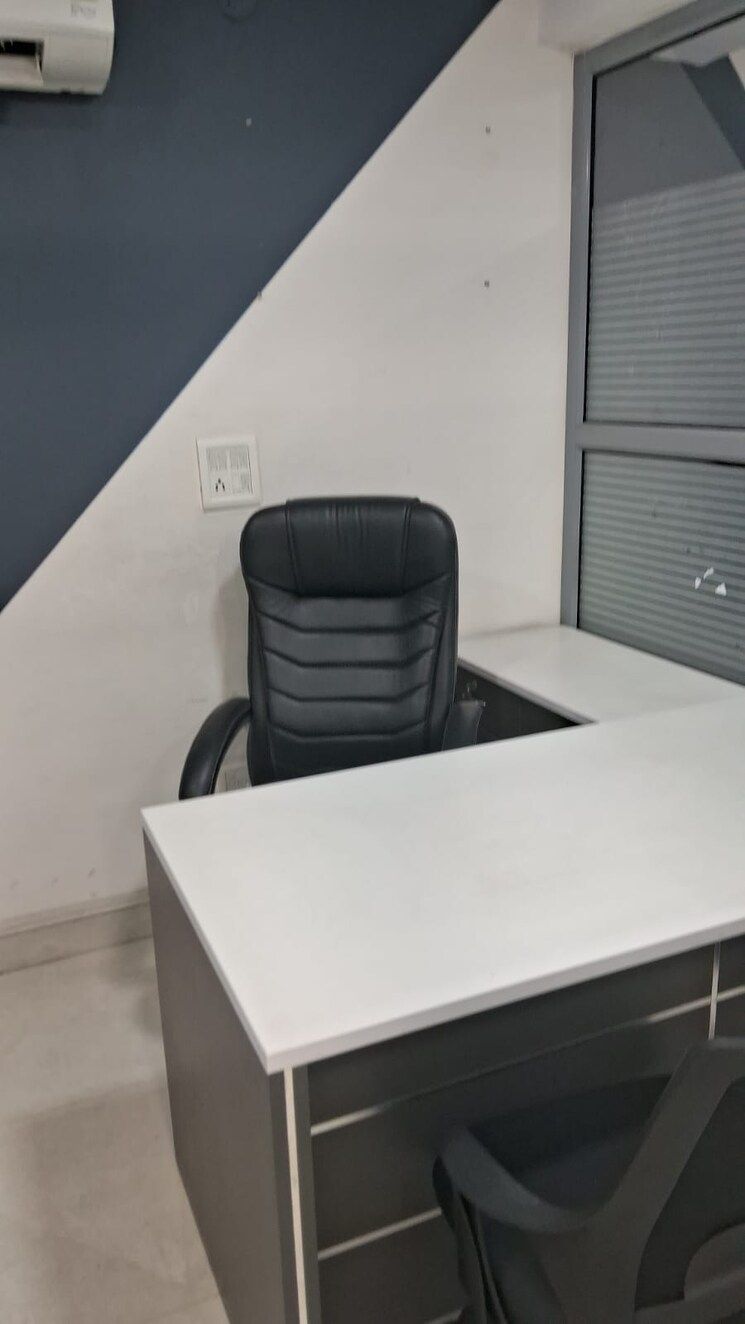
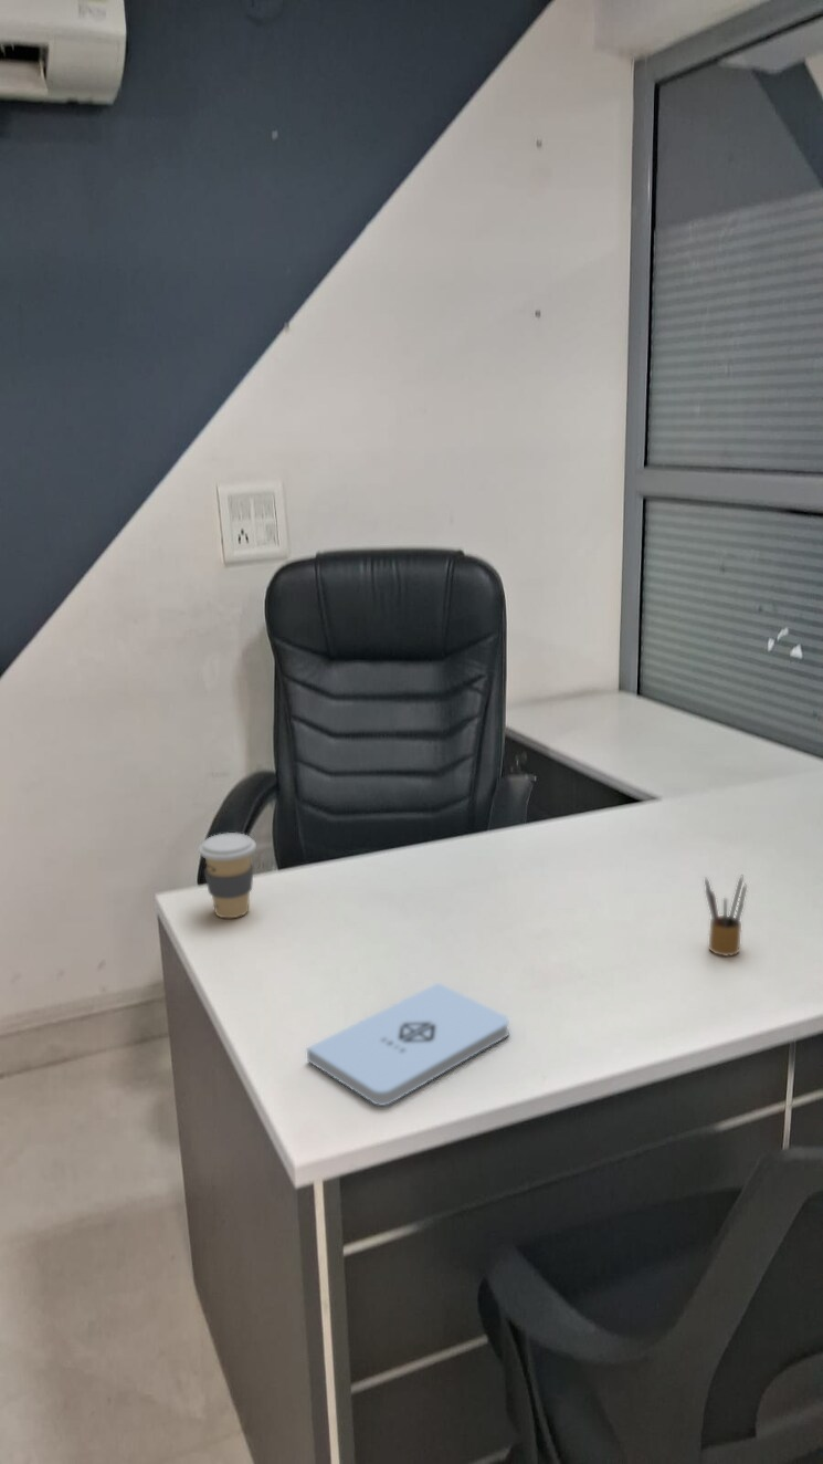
+ notepad (412, 1039)
+ pencil box (726, 914)
+ coffee cup (230, 876)
